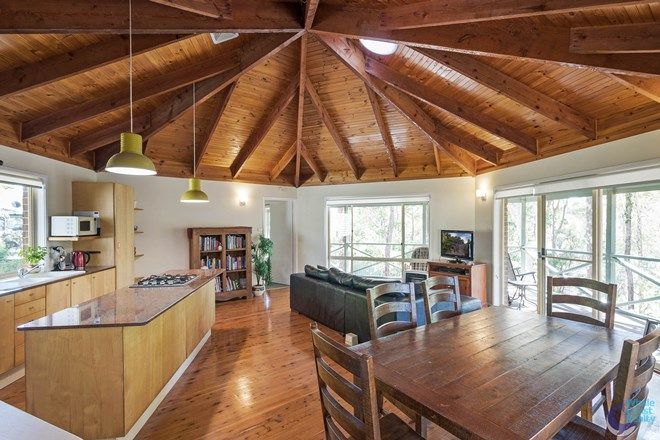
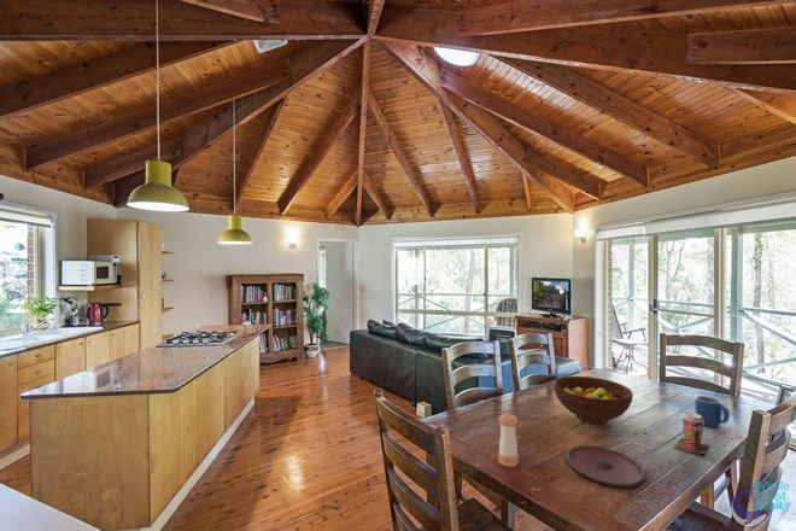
+ coffee cup (691, 430)
+ pepper shaker (508, 437)
+ plate (603, 462)
+ fruit bowl (591, 402)
+ mug (710, 412)
